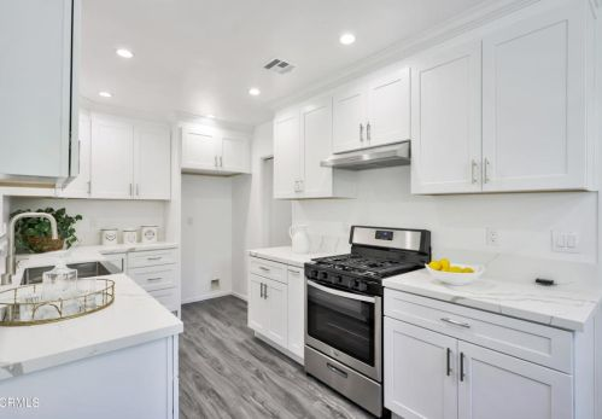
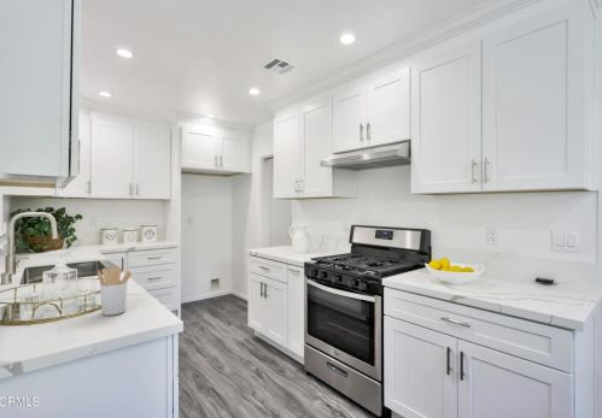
+ utensil holder (112, 289)
